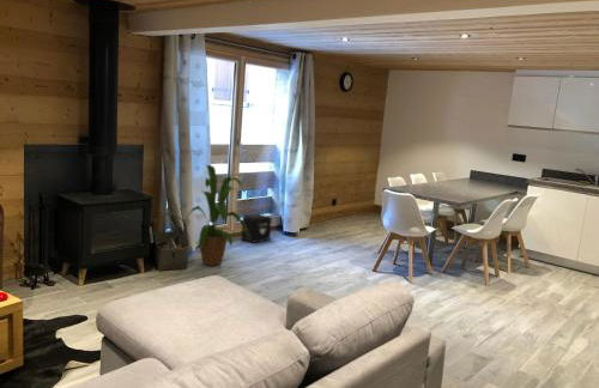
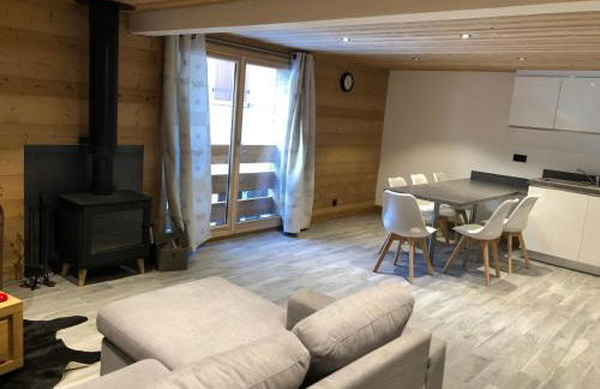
- house plant (222, 213)
- air purifier (256, 228)
